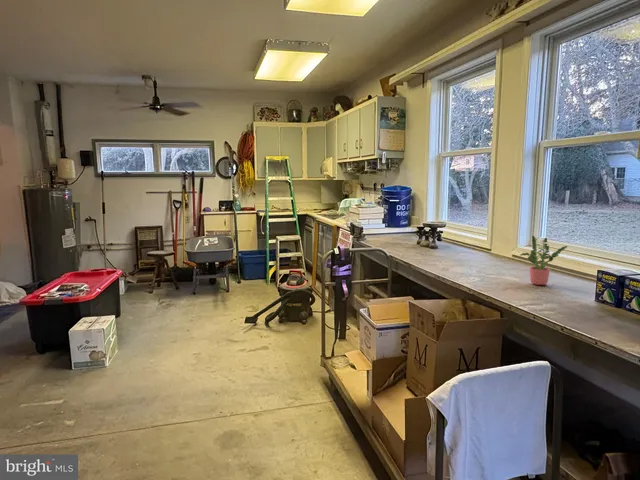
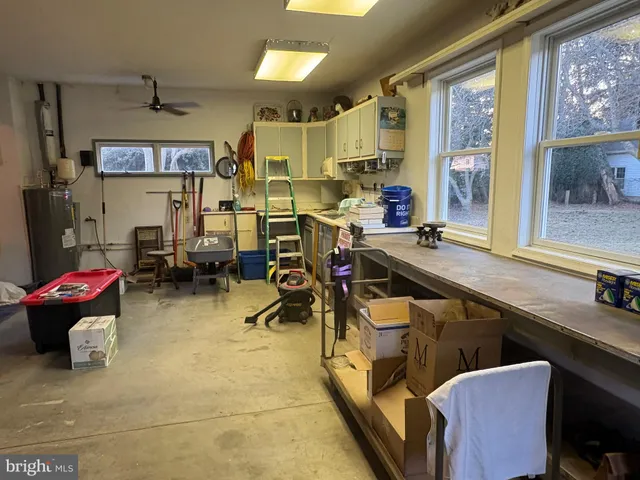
- potted plant (540, 257)
